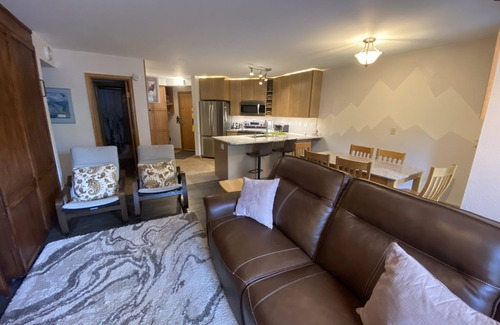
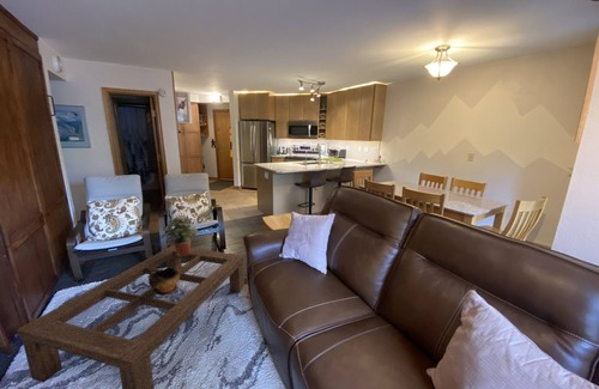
+ potted plant (181, 236)
+ decorative bowl (164, 279)
+ coffee table (161, 303)
